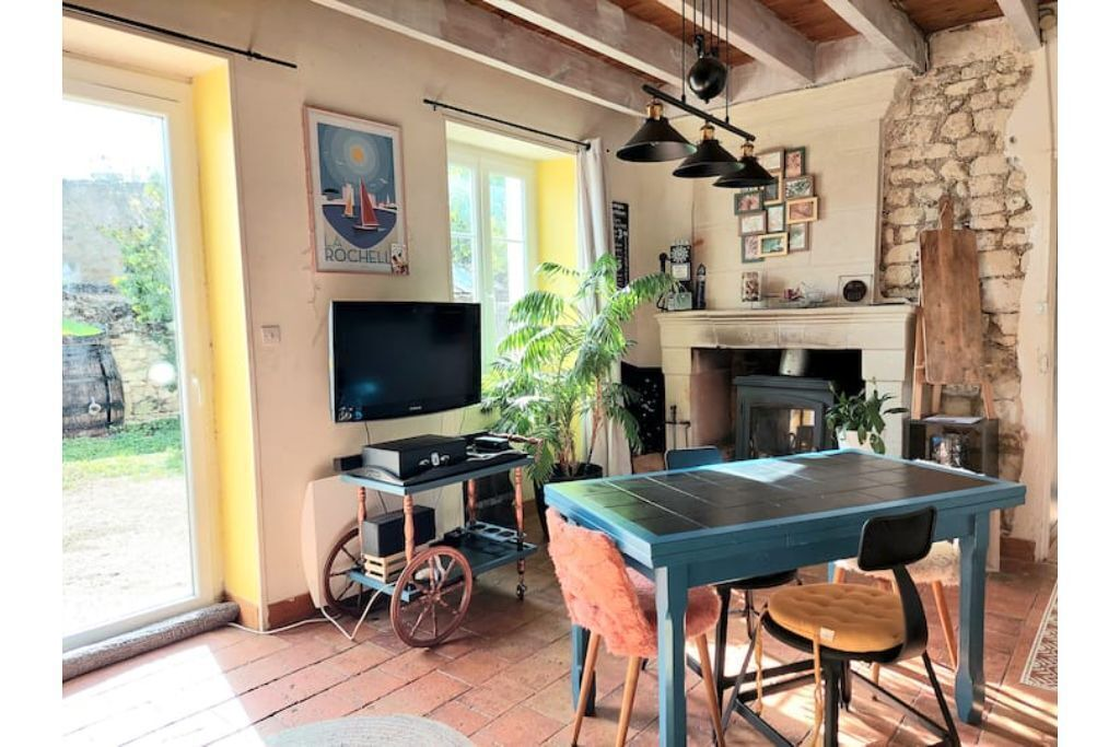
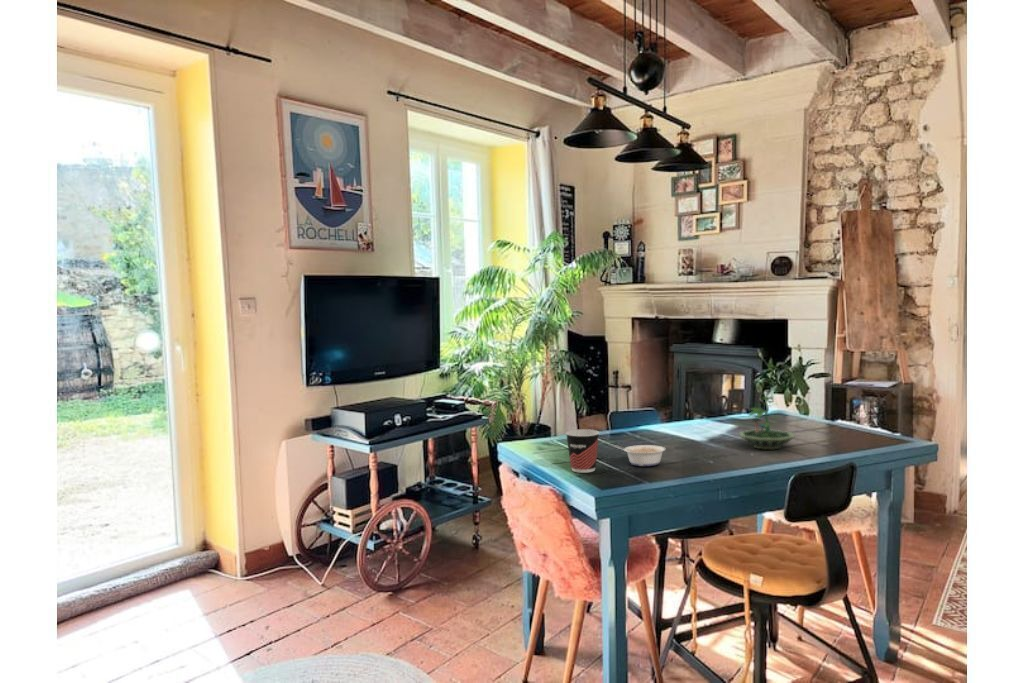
+ legume (643, 454)
+ terrarium (766, 405)
+ cup (582, 451)
